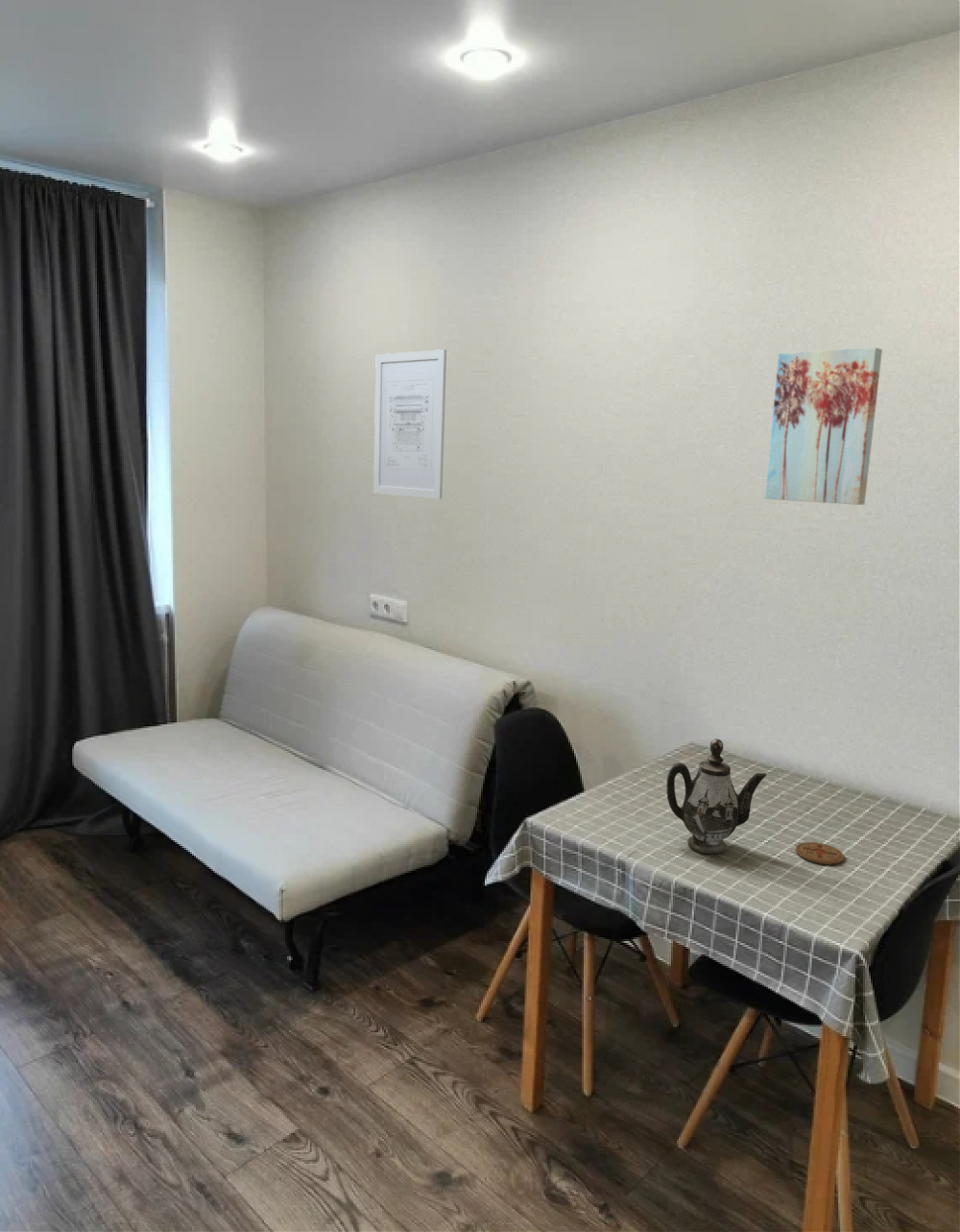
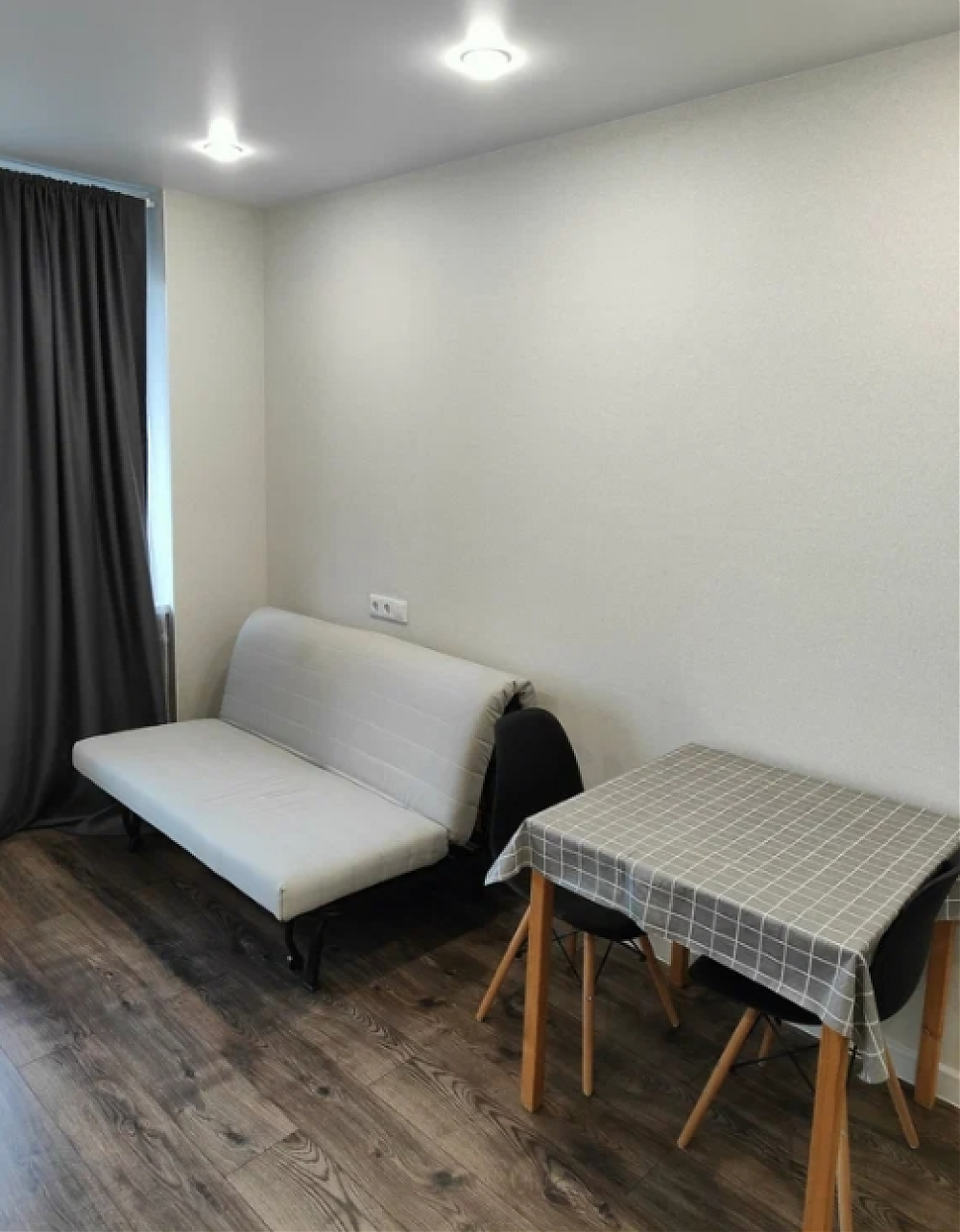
- wall art (408, 424)
- wall art (821, 427)
- coaster (819, 853)
- teapot (714, 793)
